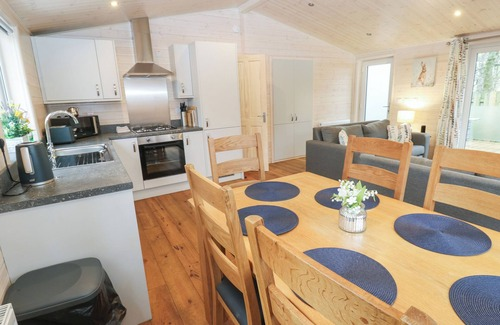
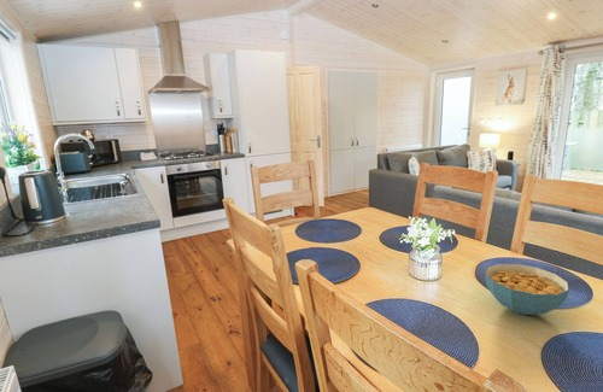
+ cereal bowl (522, 293)
